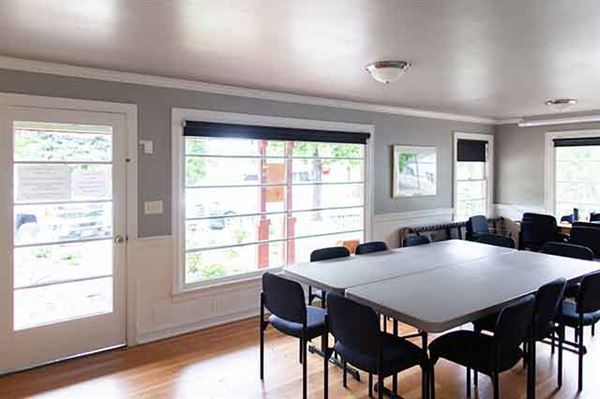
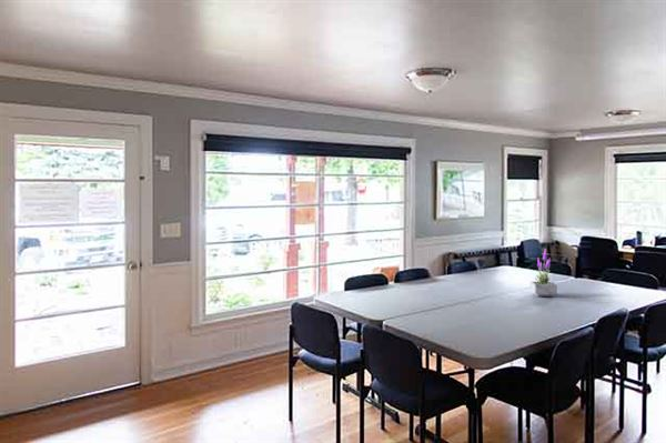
+ potted plant (543, 271)
